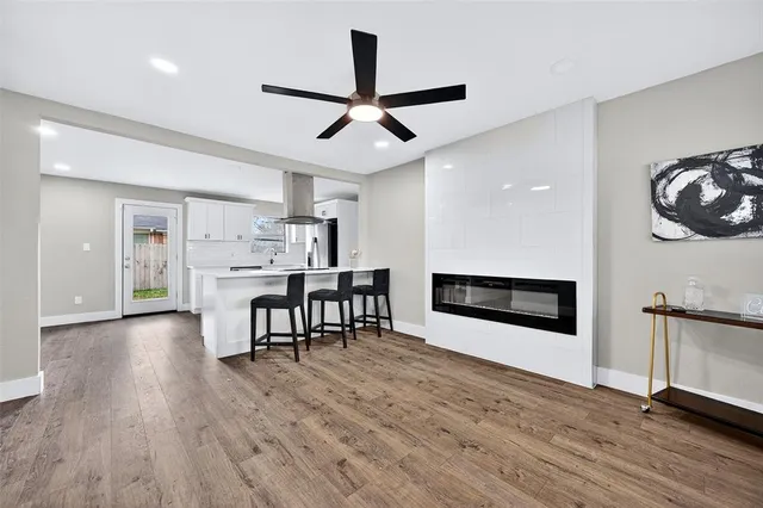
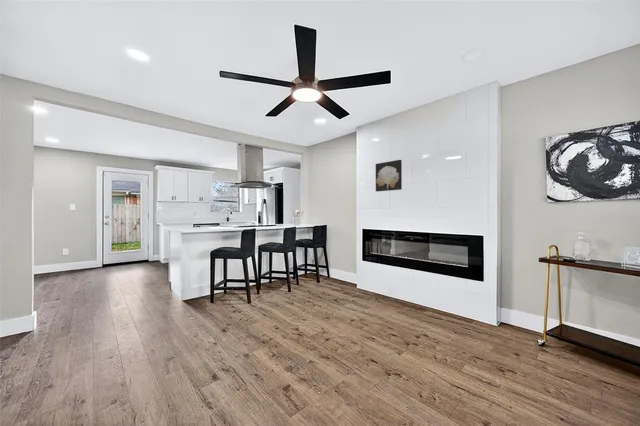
+ wall art (388, 176)
